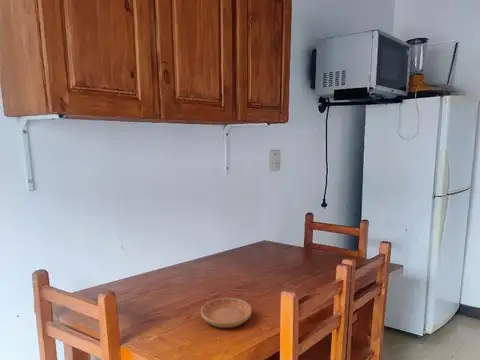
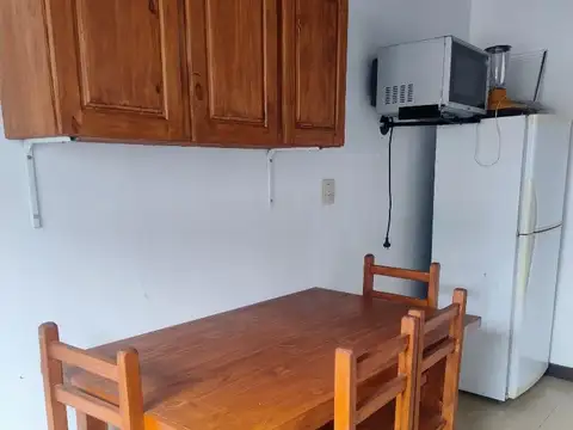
- saucer (226, 313)
